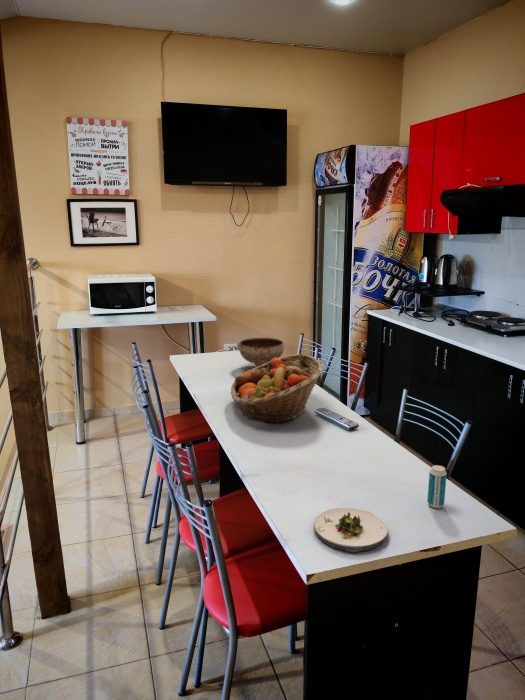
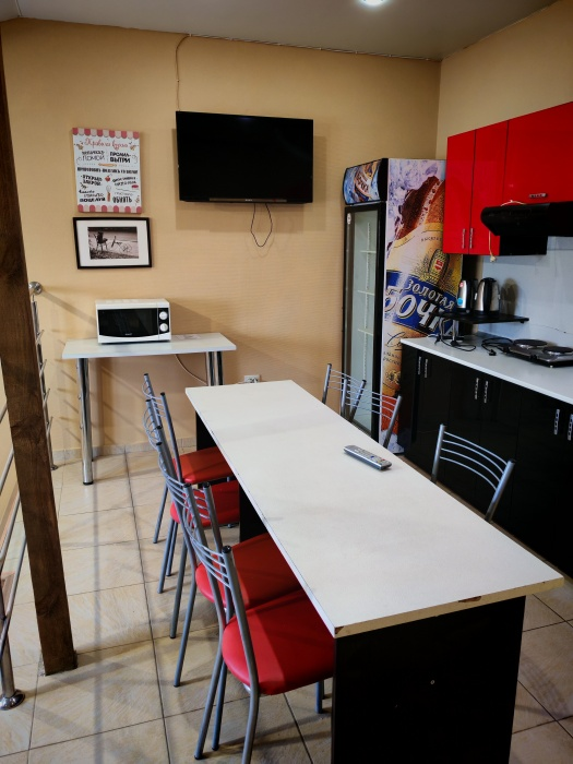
- salad plate (349, 523)
- fruit basket (276, 385)
- bowl (261, 355)
- beverage can (436, 486)
